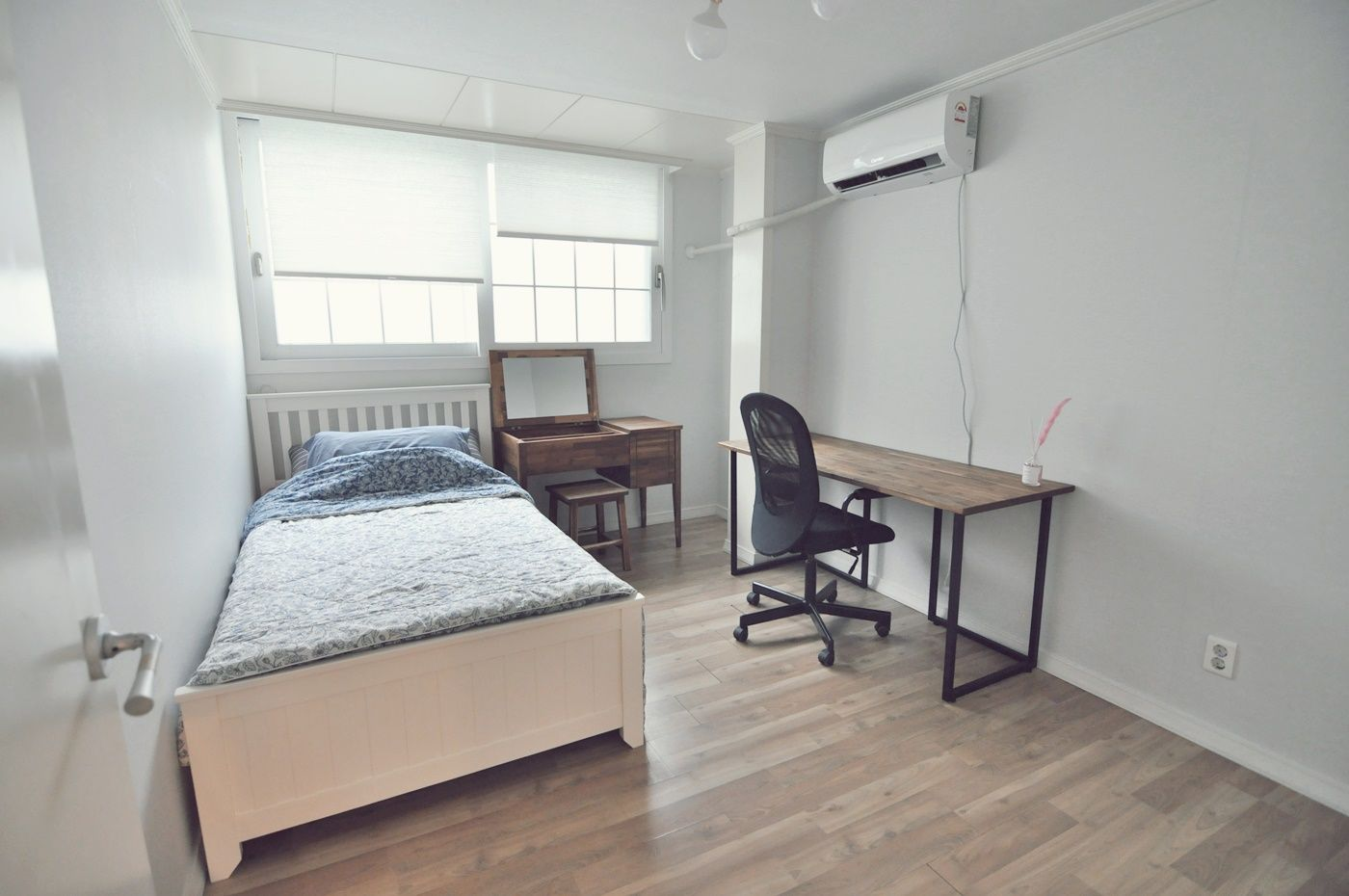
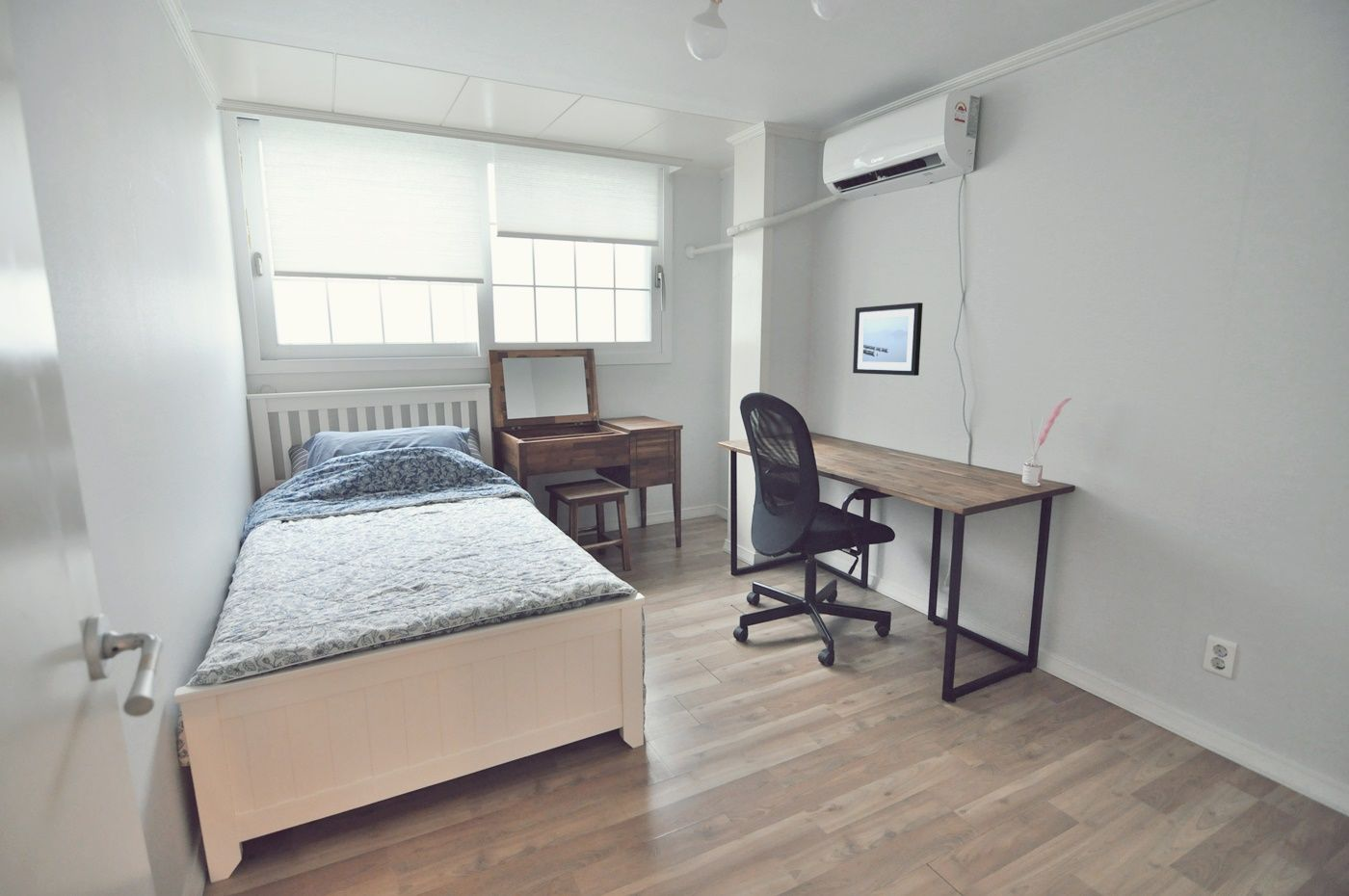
+ wall art (886, 340)
